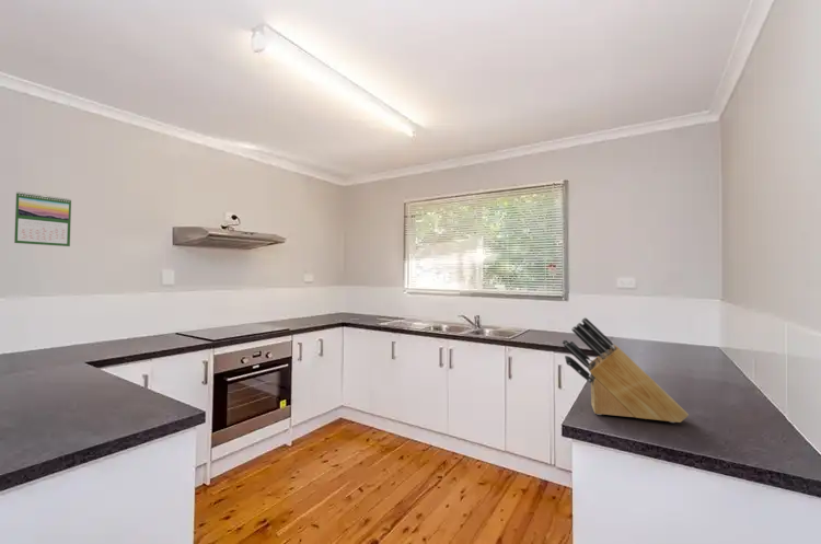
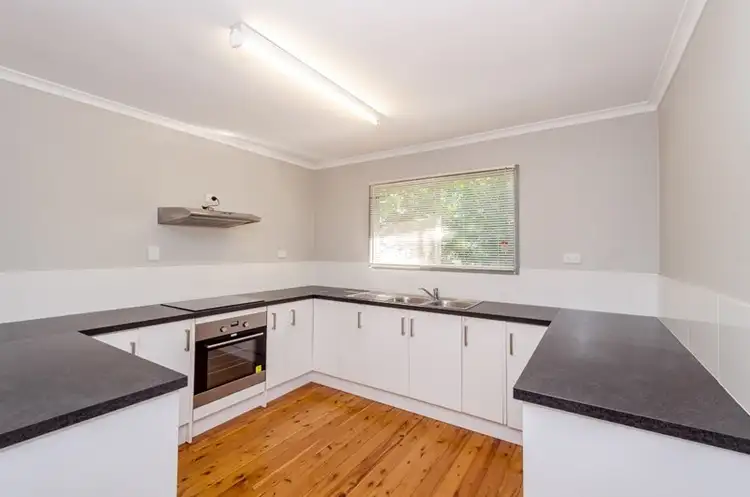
- calendar (44, 219)
- knife block (620, 364)
